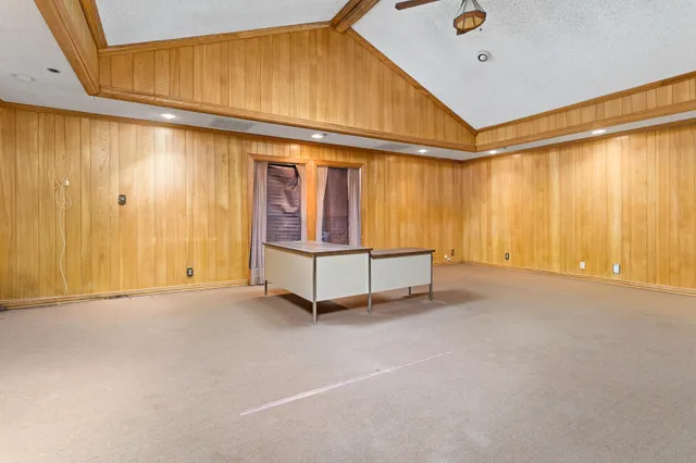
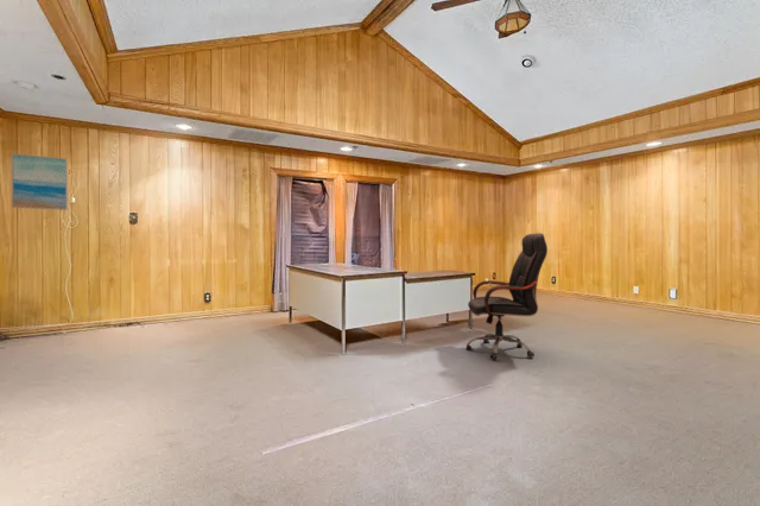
+ office chair (505, 289)
+ wall art (40, 182)
